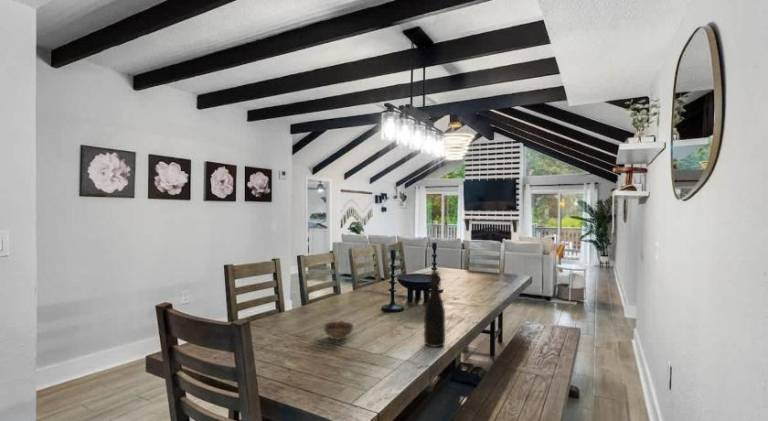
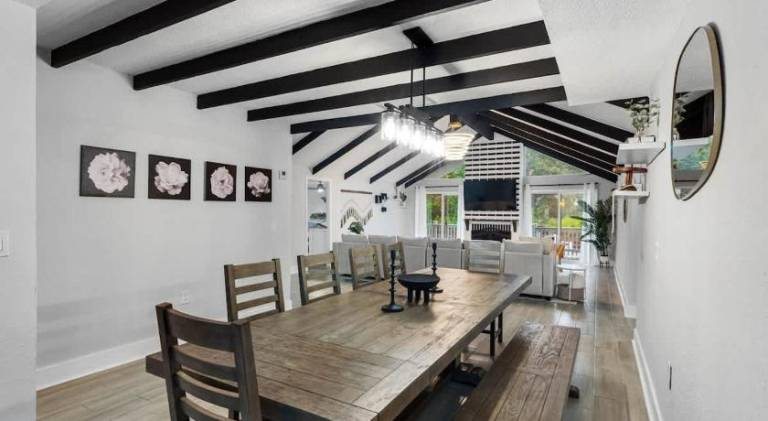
- bowl (338, 331)
- bottle (434, 307)
